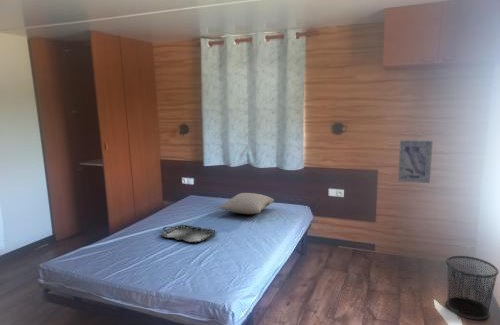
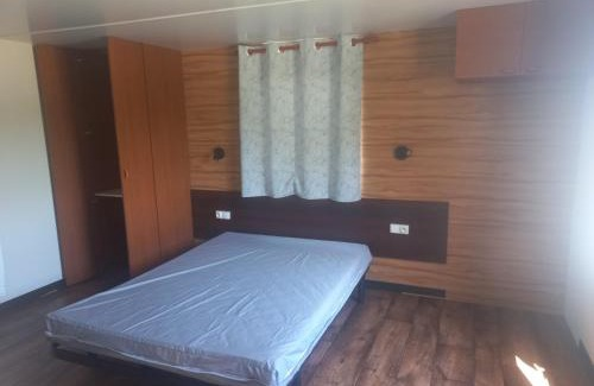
- wall art (414, 161)
- waste bin (469, 287)
- pillow (247, 203)
- serving tray (188, 233)
